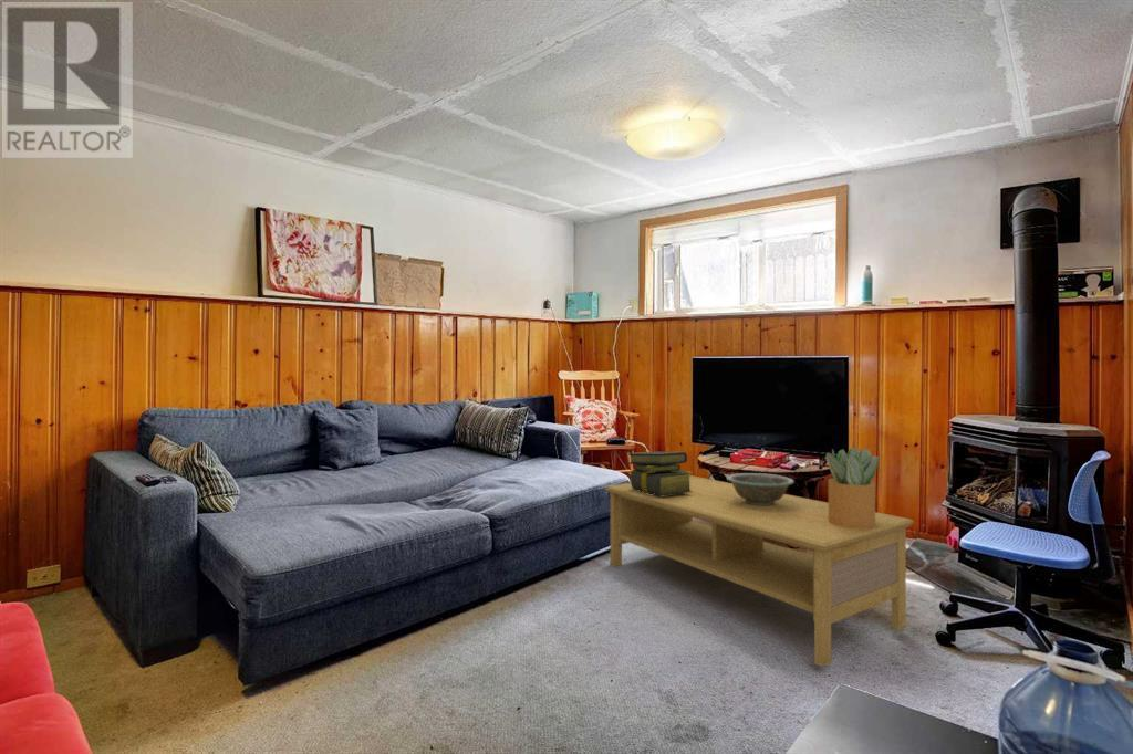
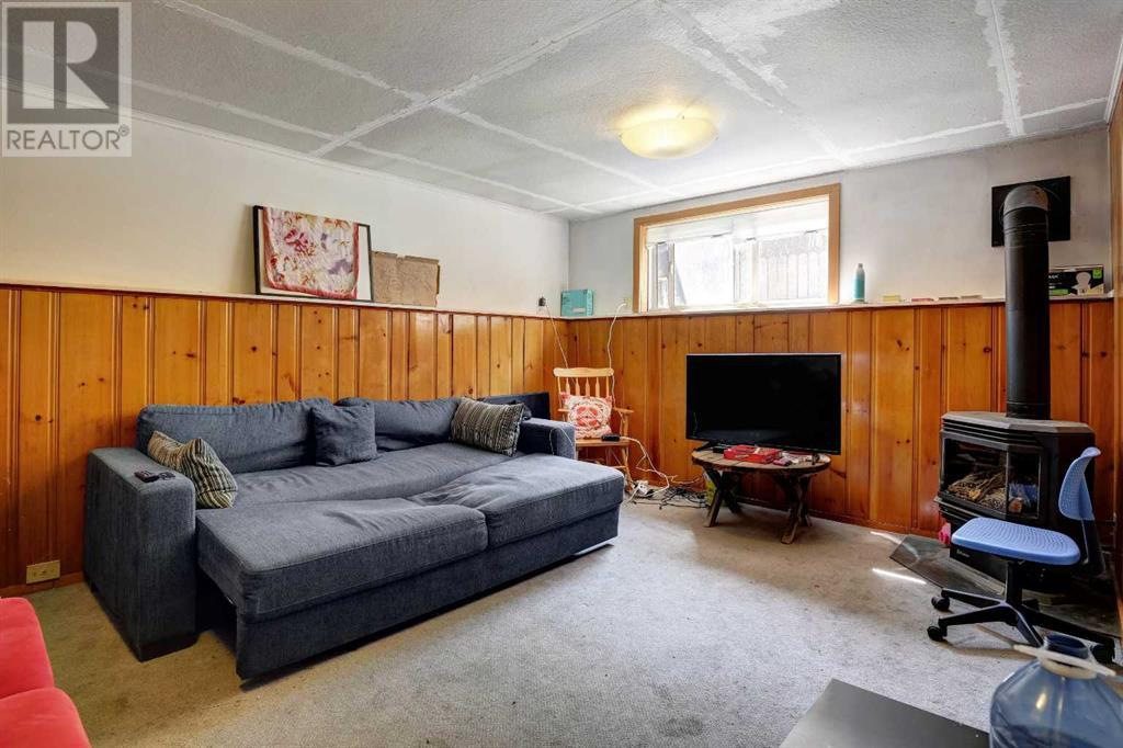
- stack of books (657, 470)
- coffee table (738, 546)
- decorative bowl (759, 490)
- potted plant (848, 485)
